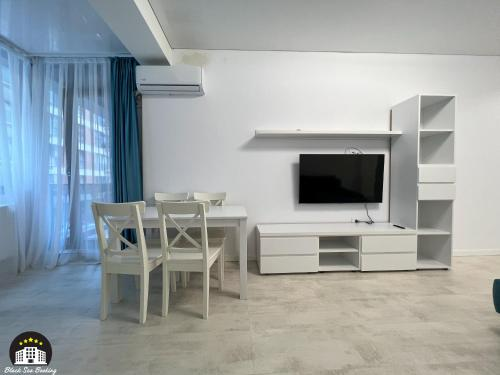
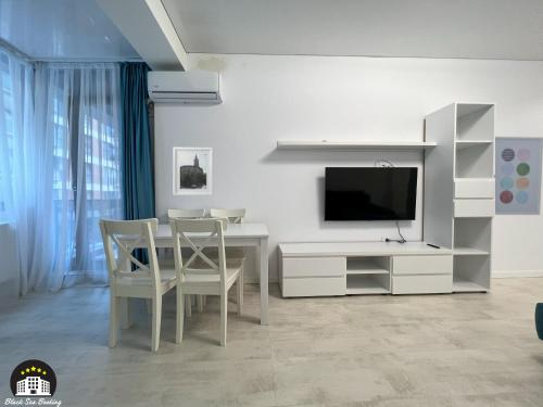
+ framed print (193, 171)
+ wall art (515, 176)
